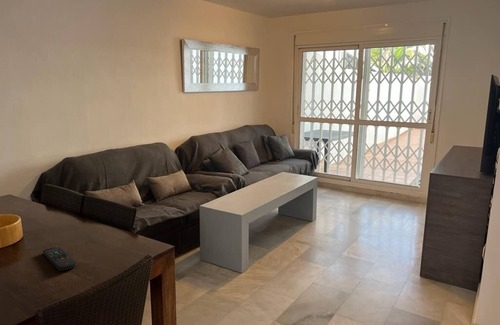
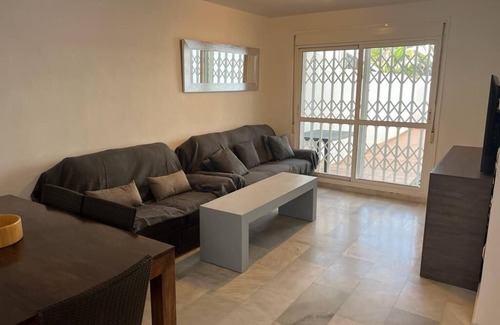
- remote control (59, 257)
